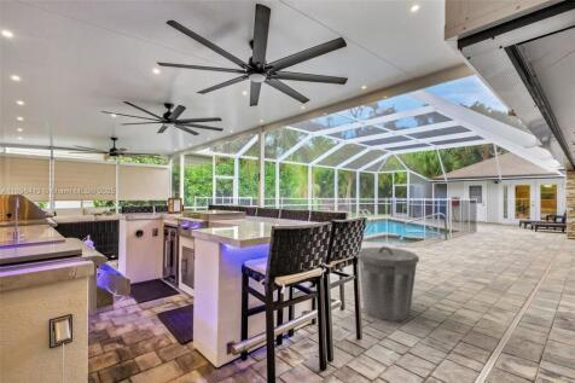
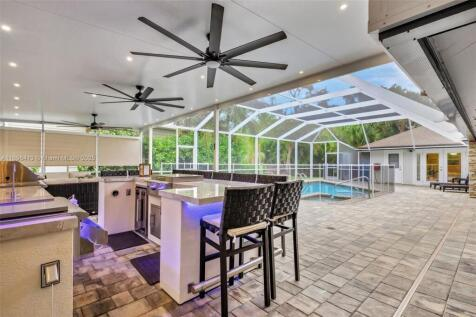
- trash can (385, 278)
